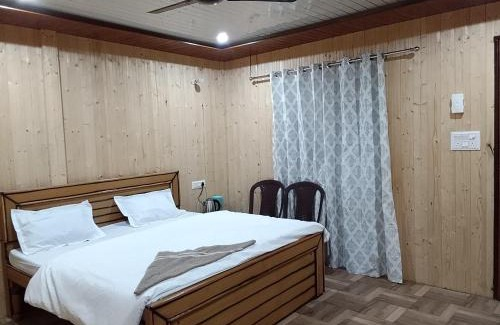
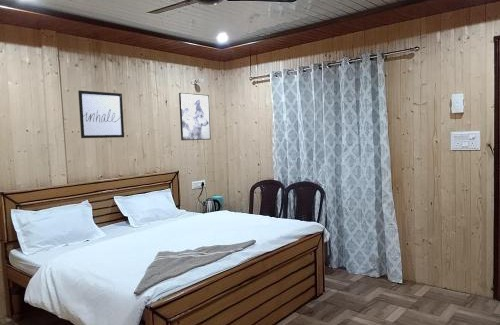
+ wall art (195, 117)
+ wall art (102, 115)
